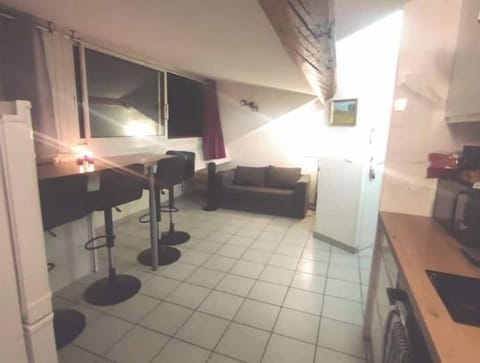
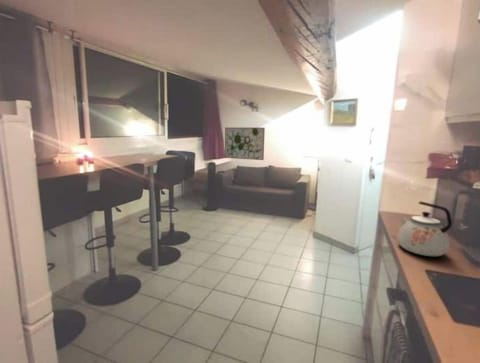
+ kettle (423, 227)
+ wall art (243, 143)
